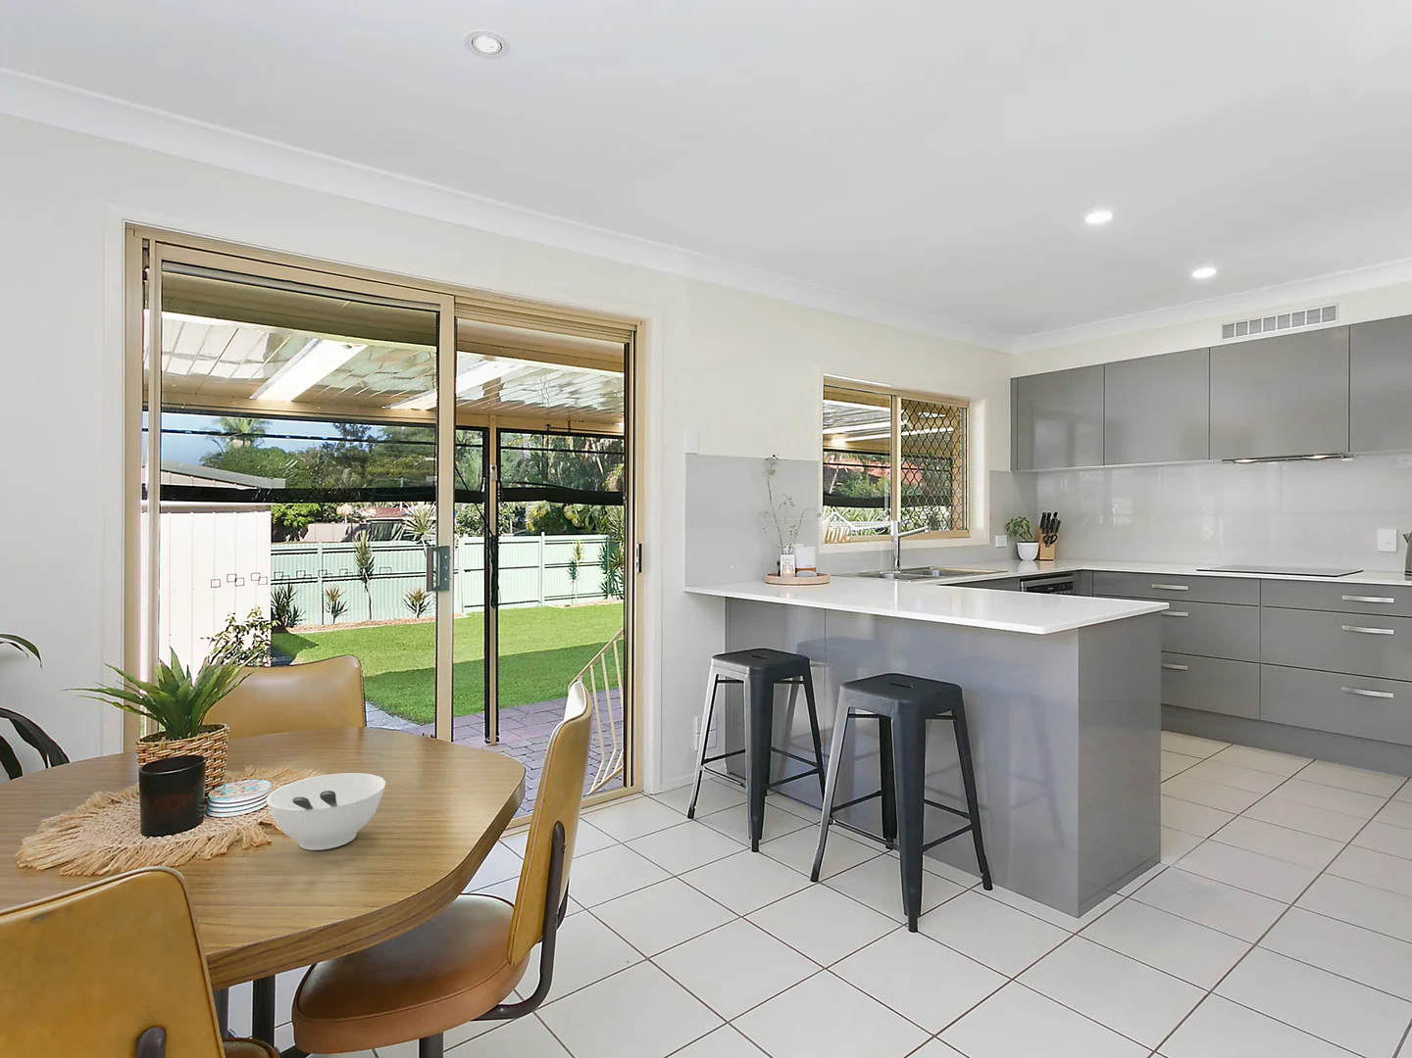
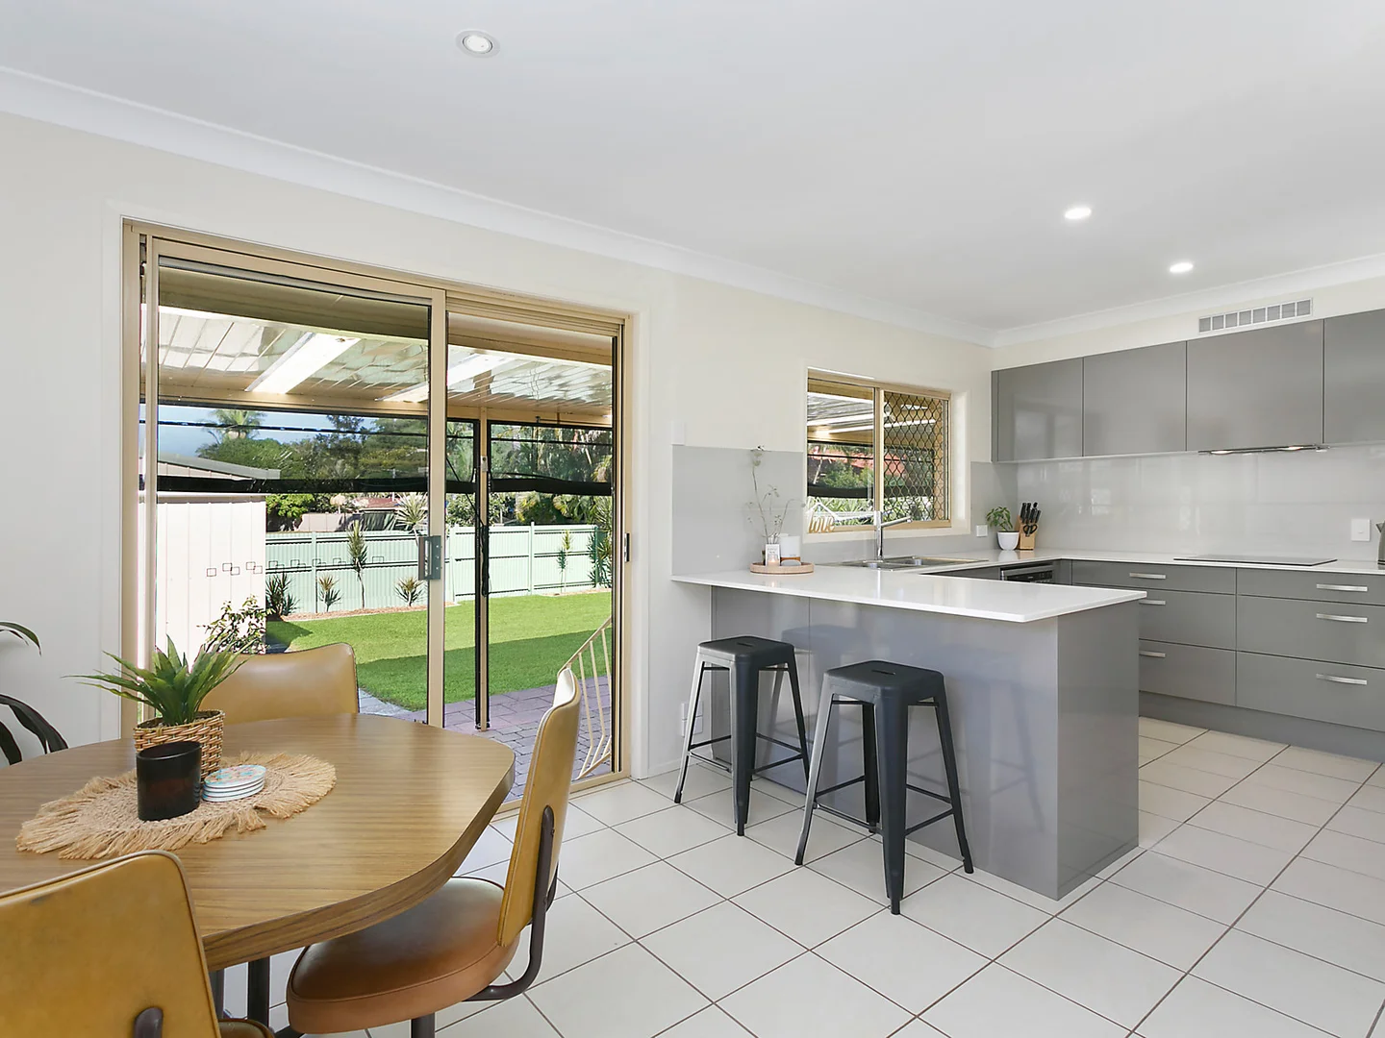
- bowl (324, 806)
